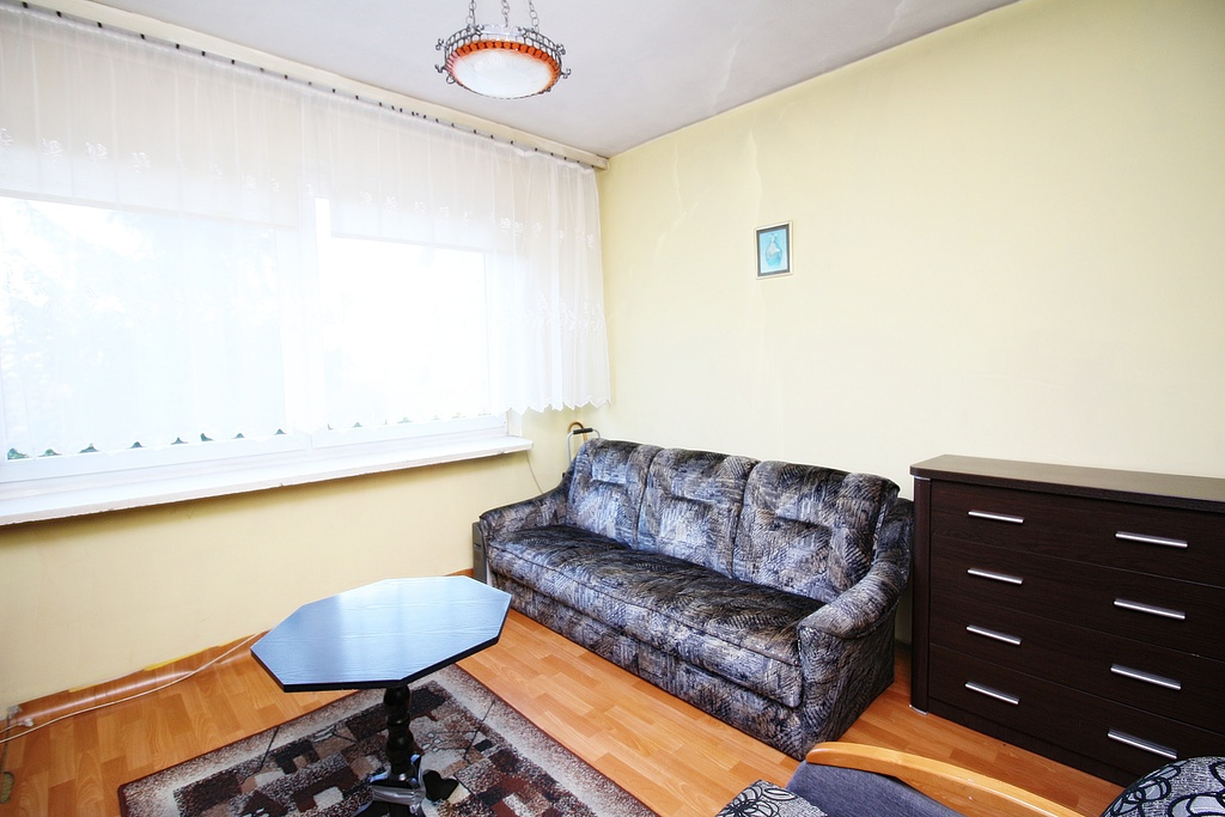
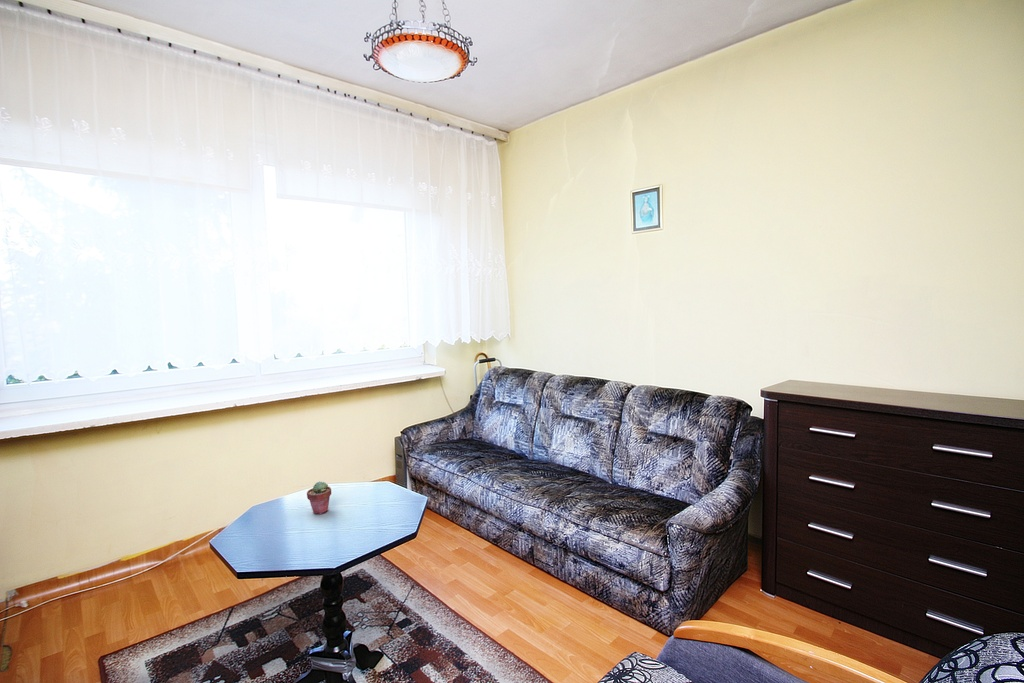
+ potted succulent (319, 496)
